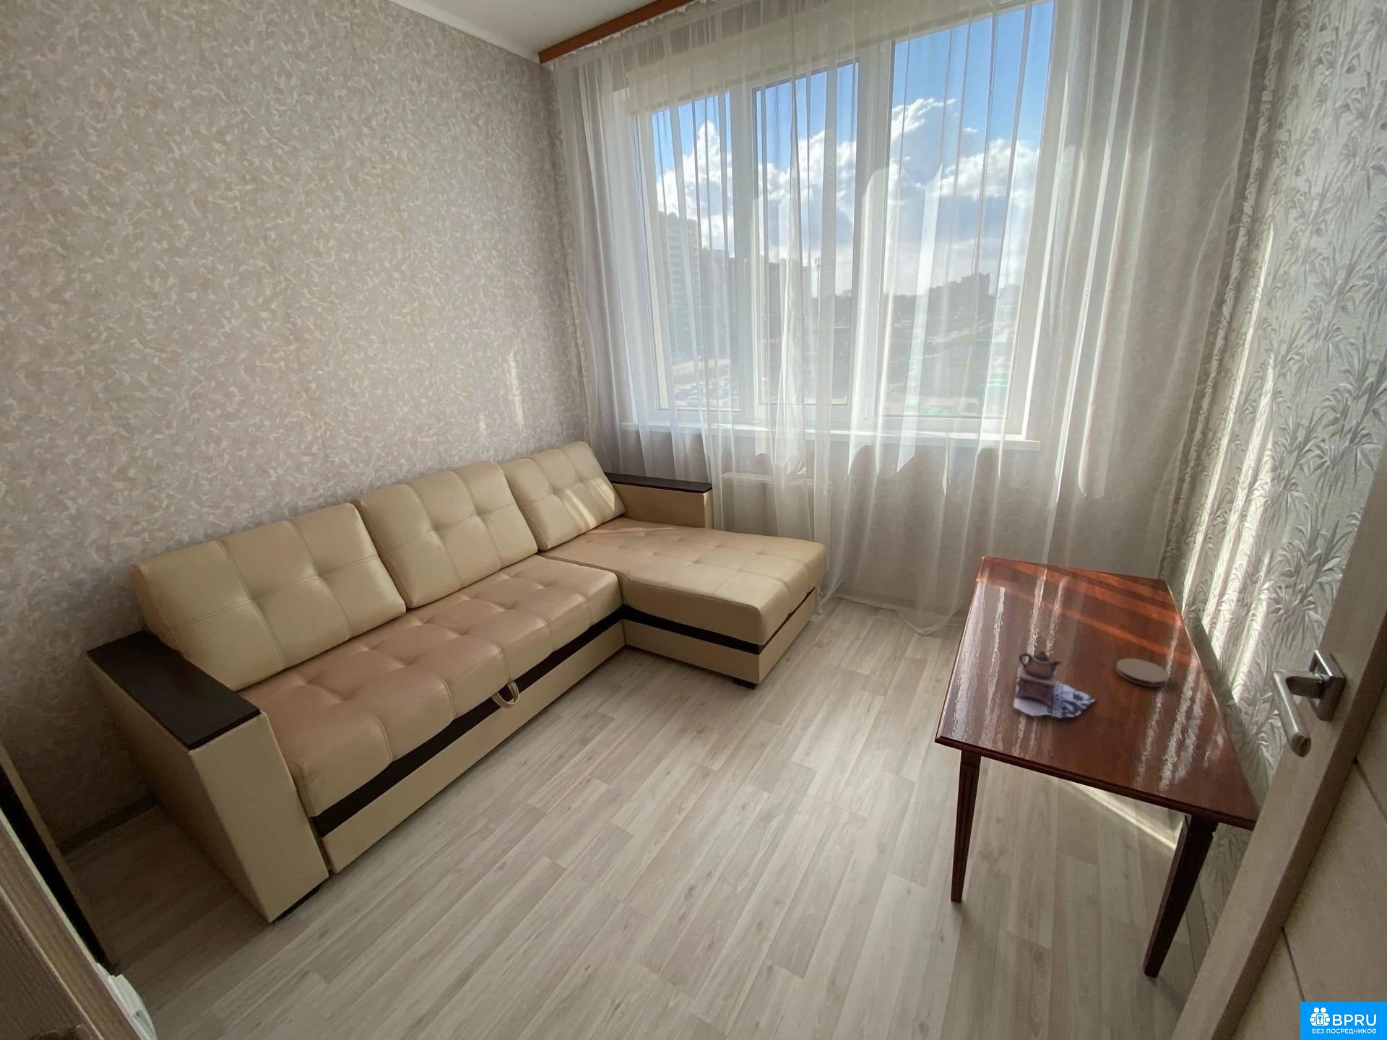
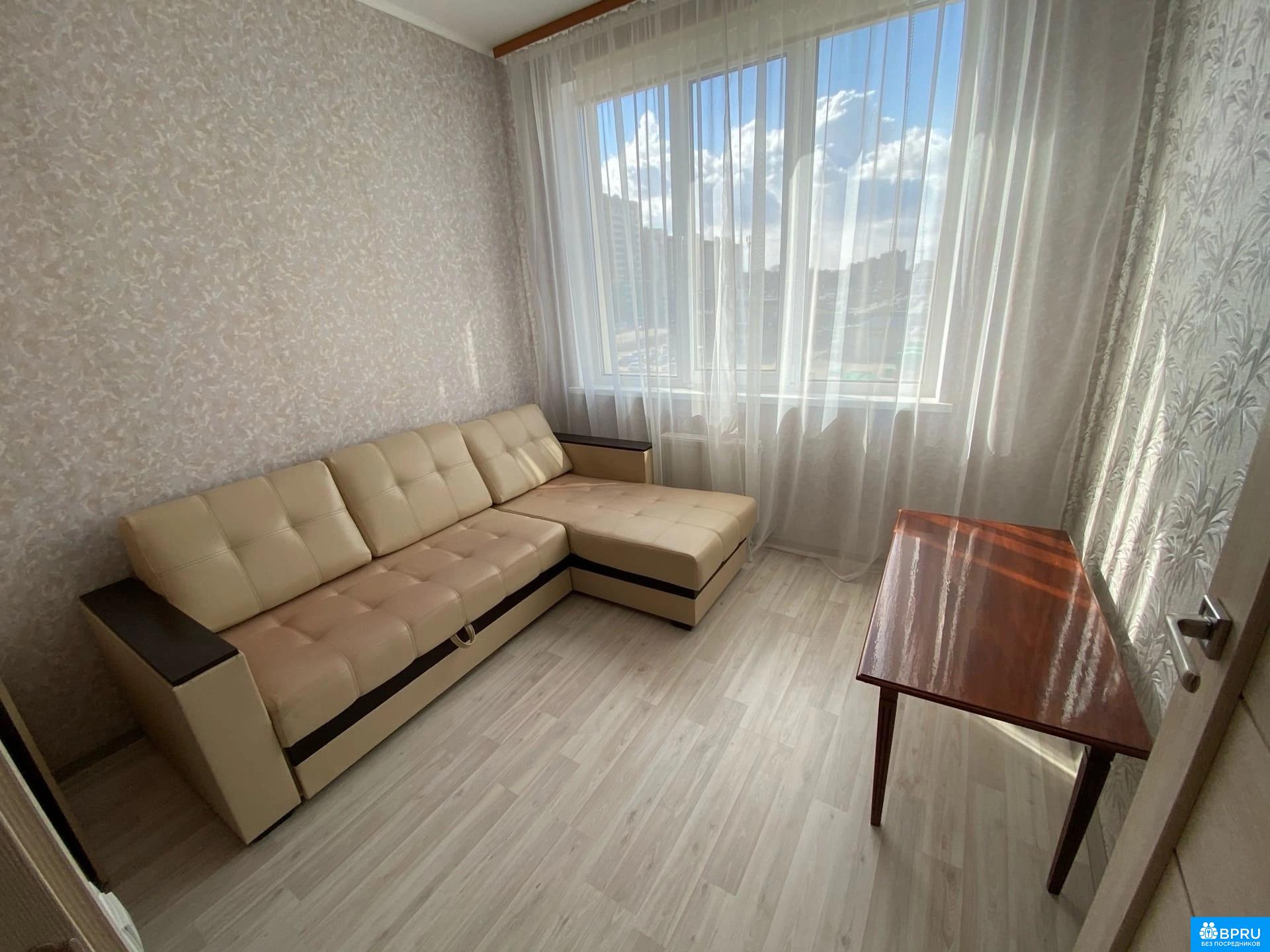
- teapot (1042, 674)
- coaster (1141, 672)
